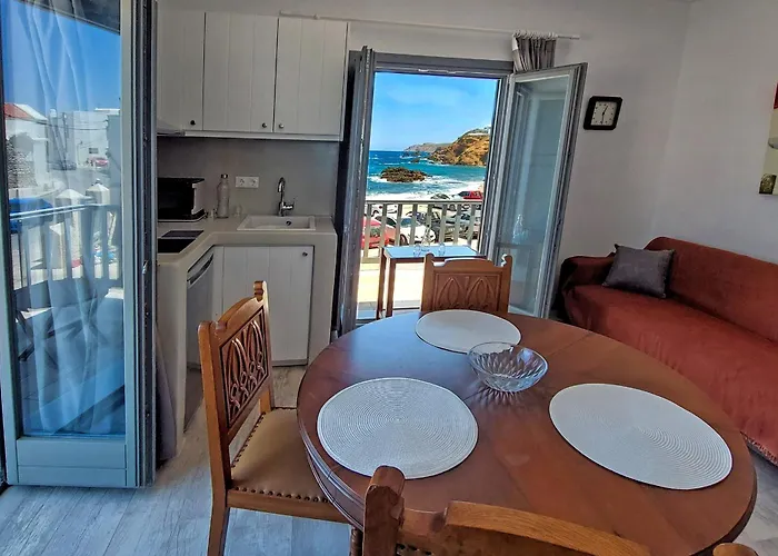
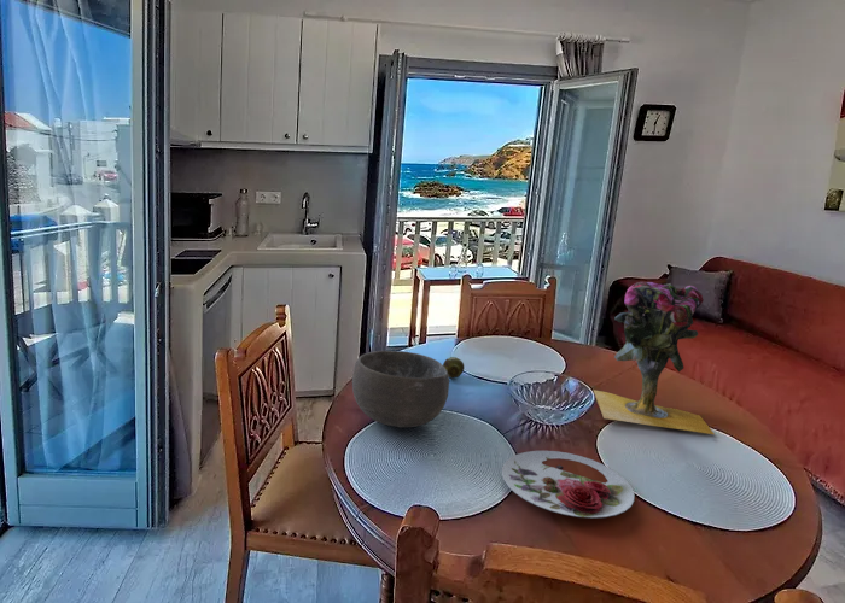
+ plate (566, 479)
+ vase (659, 349)
+ fruit (453, 367)
+ bowl (401, 391)
